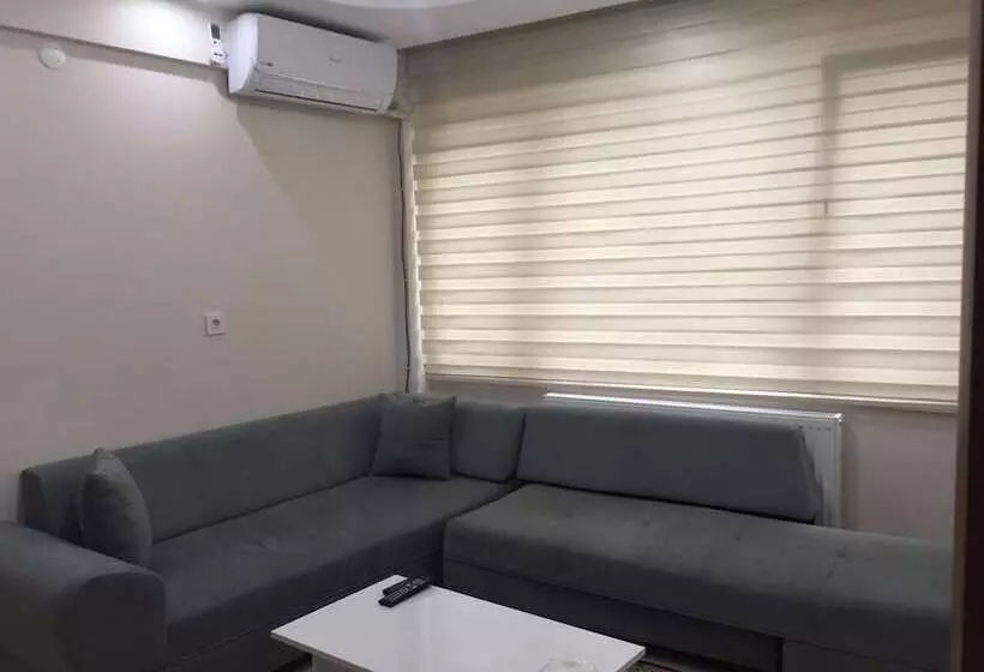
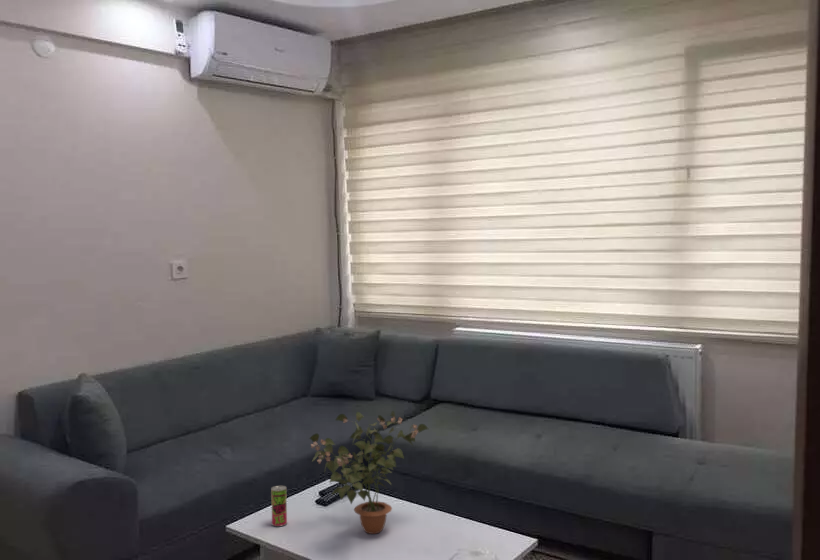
+ potted plant (370, 471)
+ beverage can (279, 505)
